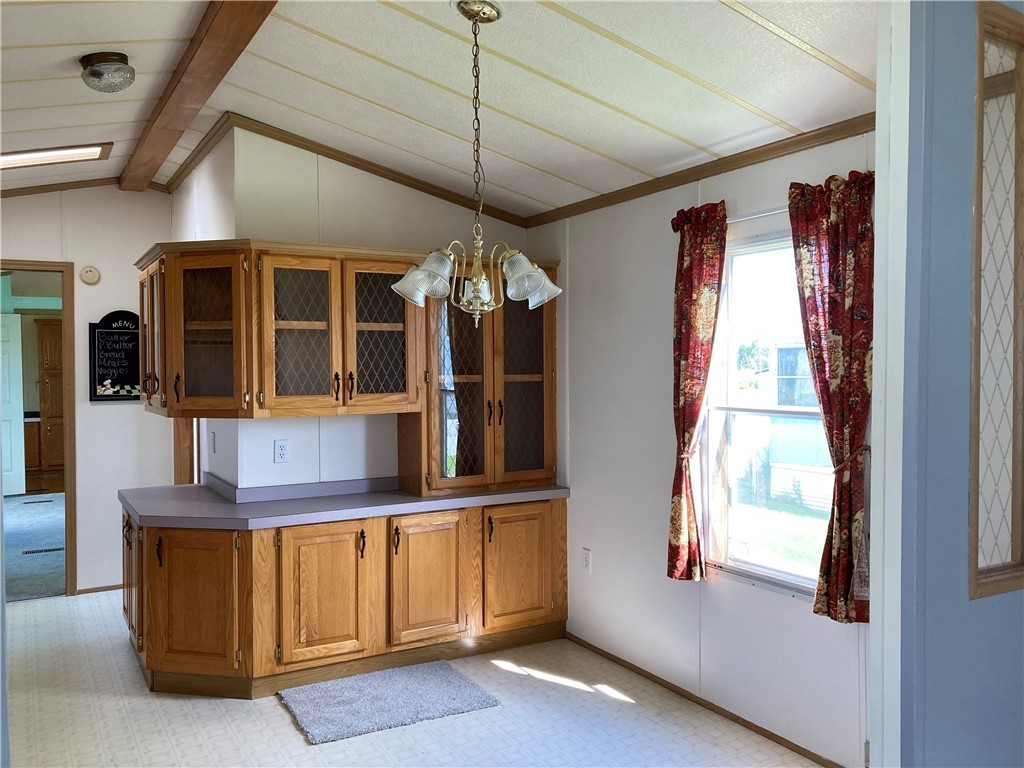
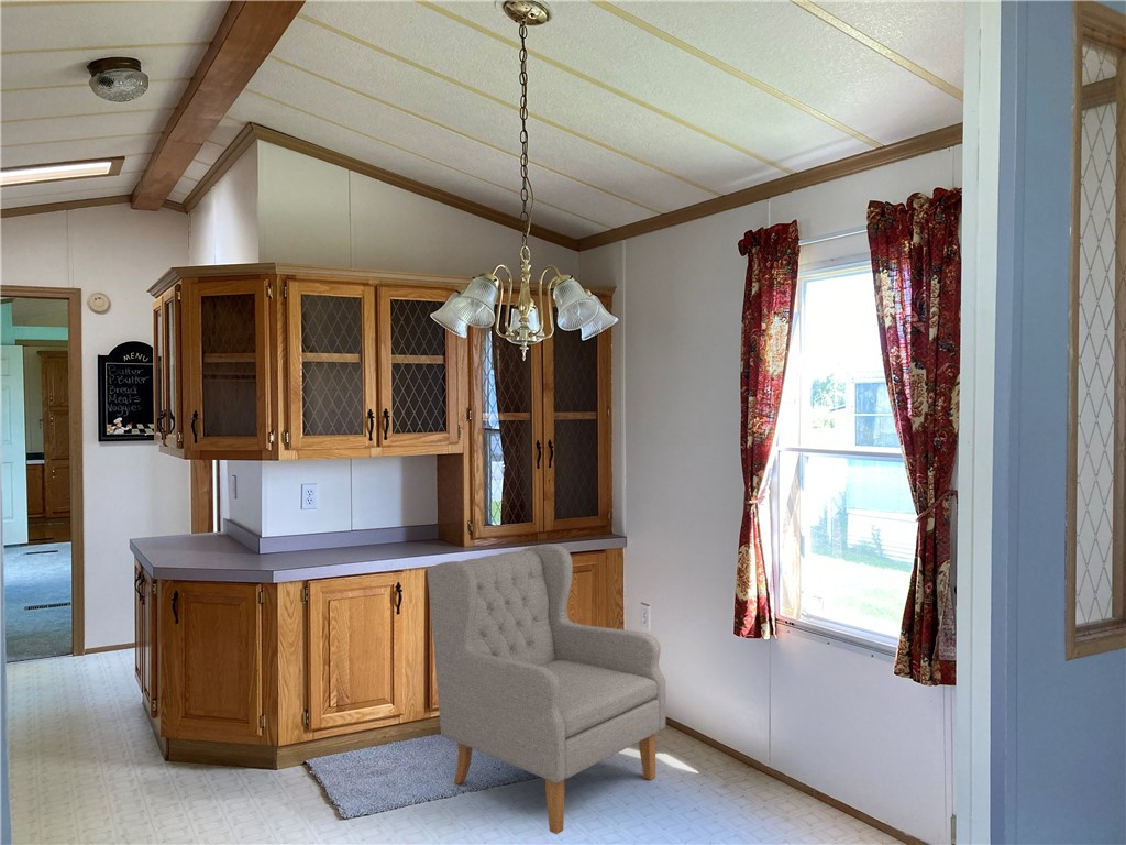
+ chair (542, 669)
